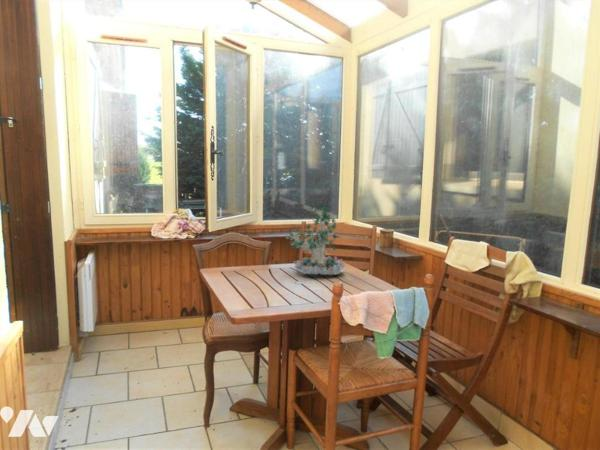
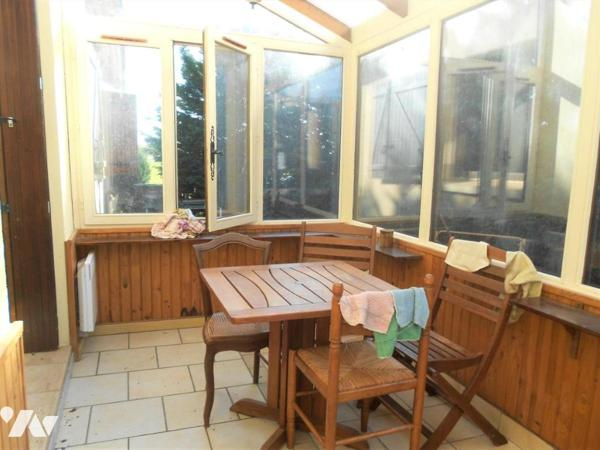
- plant (318, 238)
